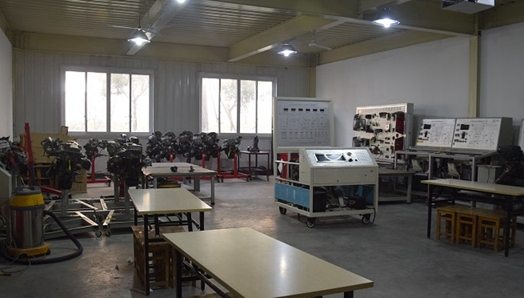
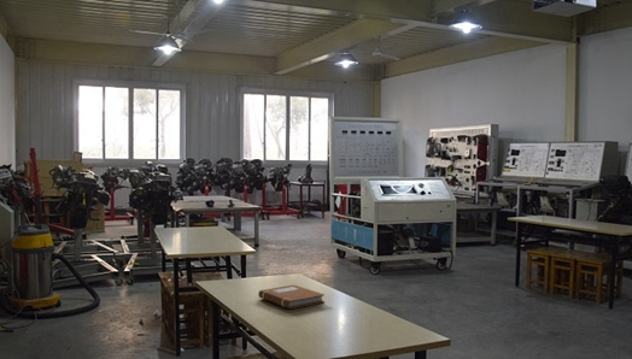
+ notebook (289, 295)
